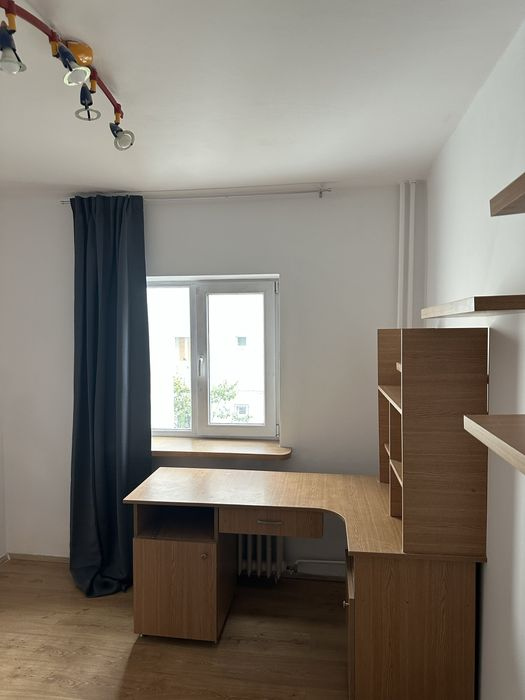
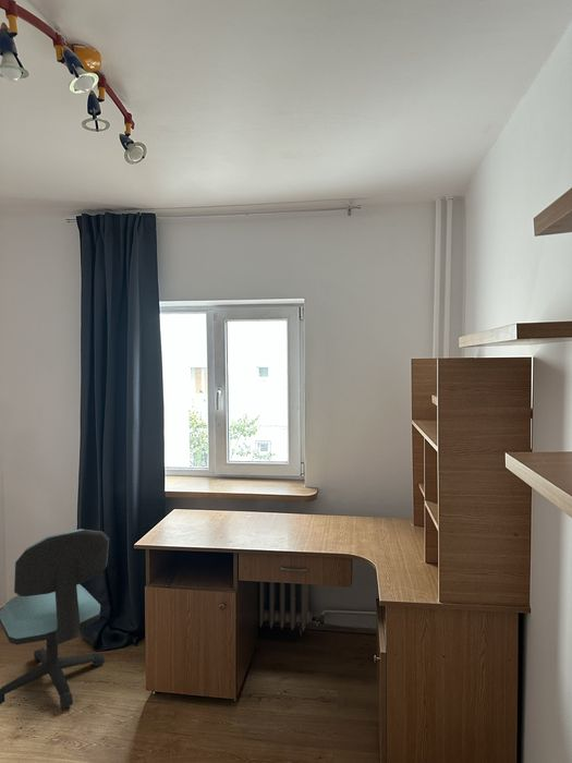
+ office chair (50, 603)
